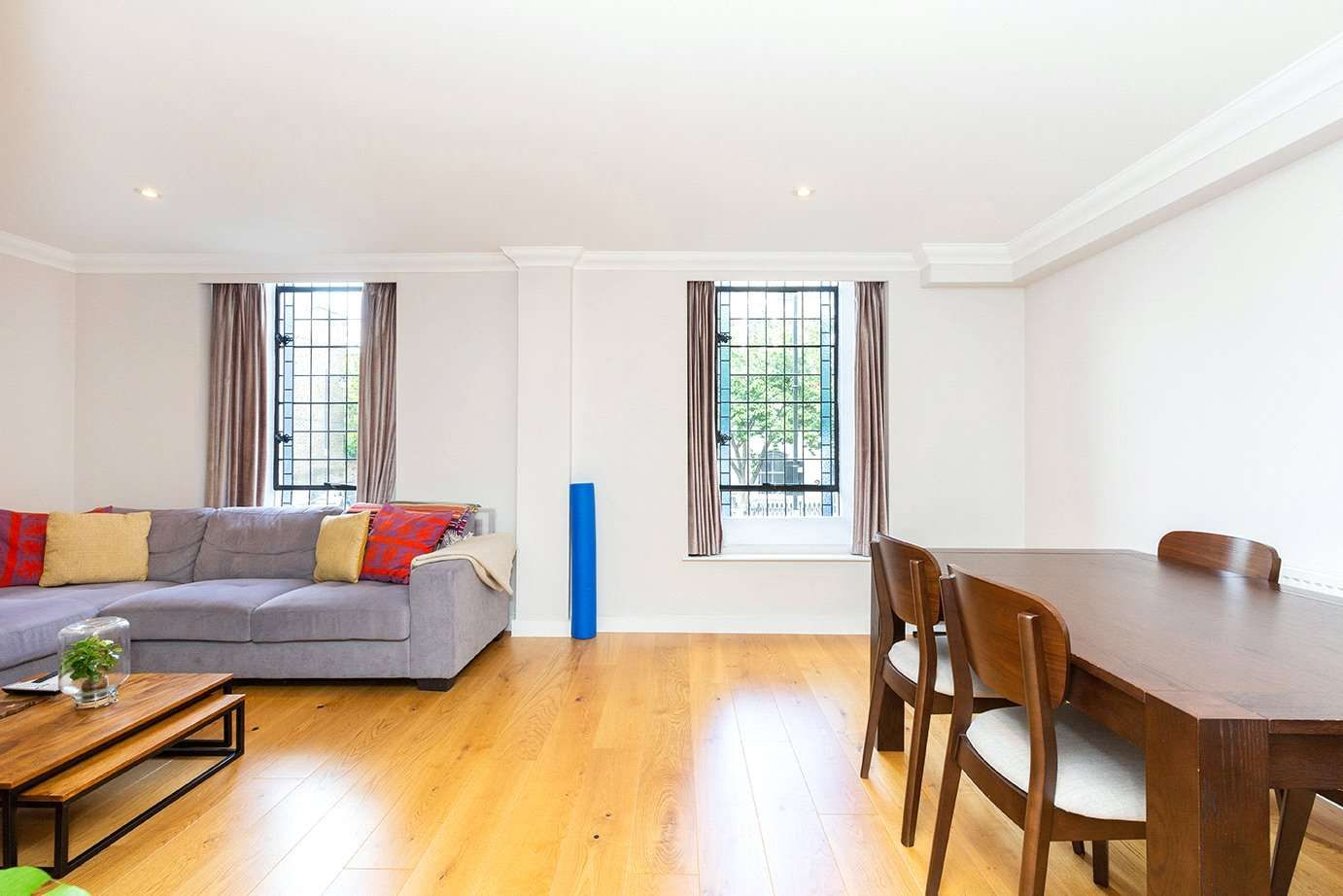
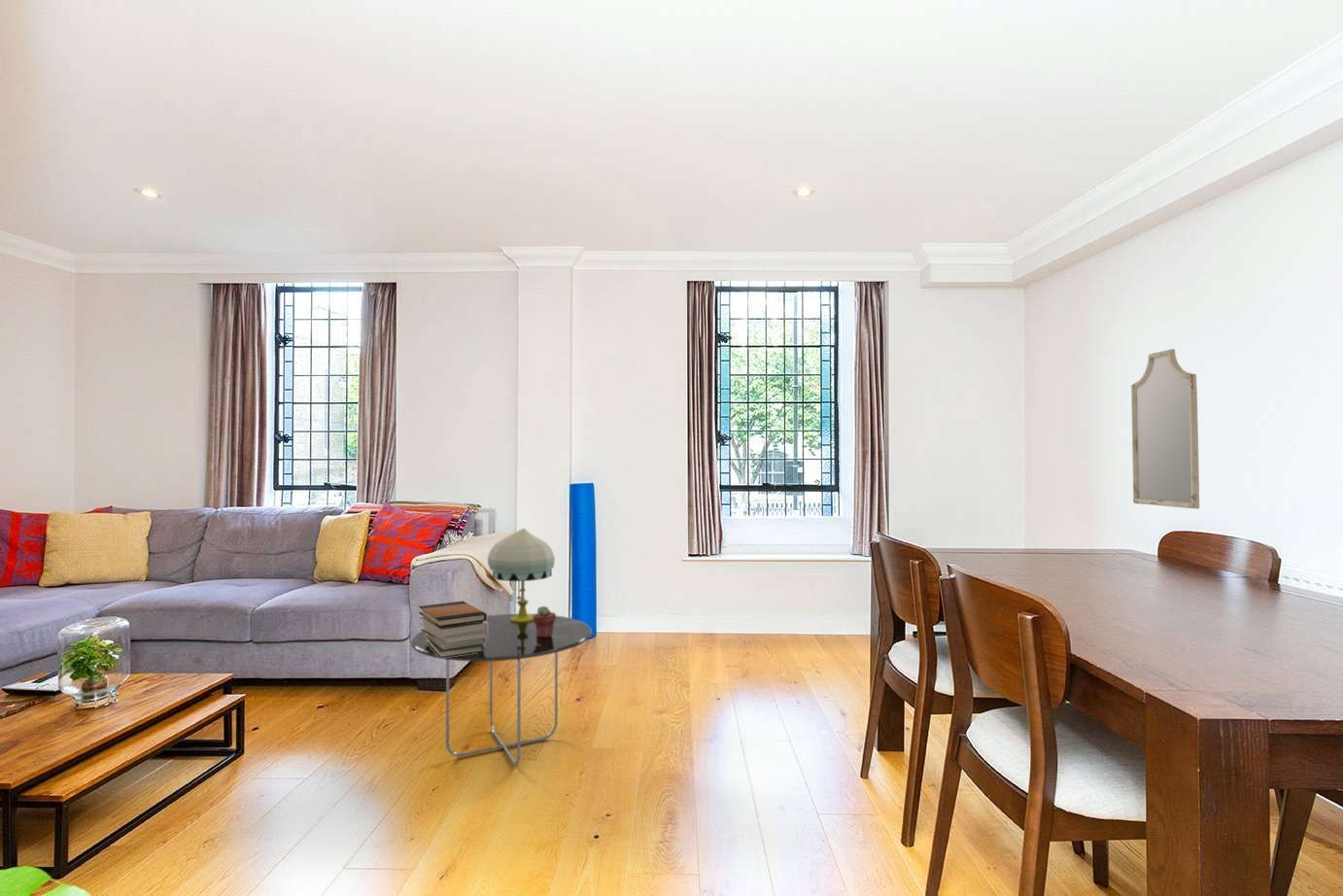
+ table lamp (522, 572)
+ potted succulent (544, 620)
+ home mirror (1161, 429)
+ side table (492, 690)
+ book stack (453, 628)
